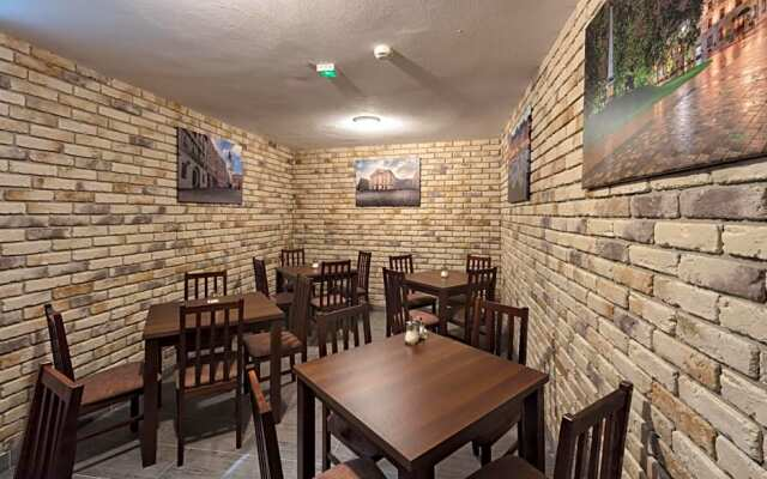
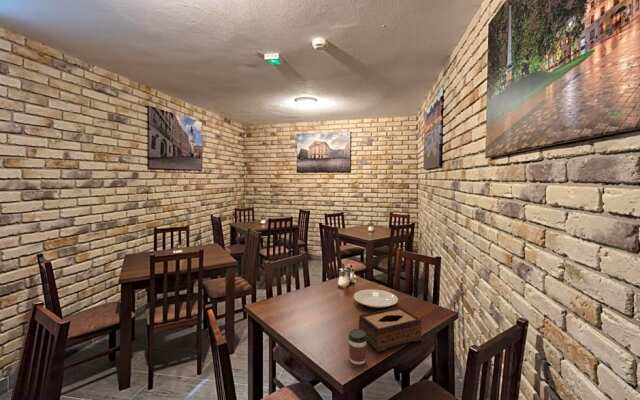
+ coffee cup (357, 346)
+ tissue box (389, 327)
+ plate (375, 300)
